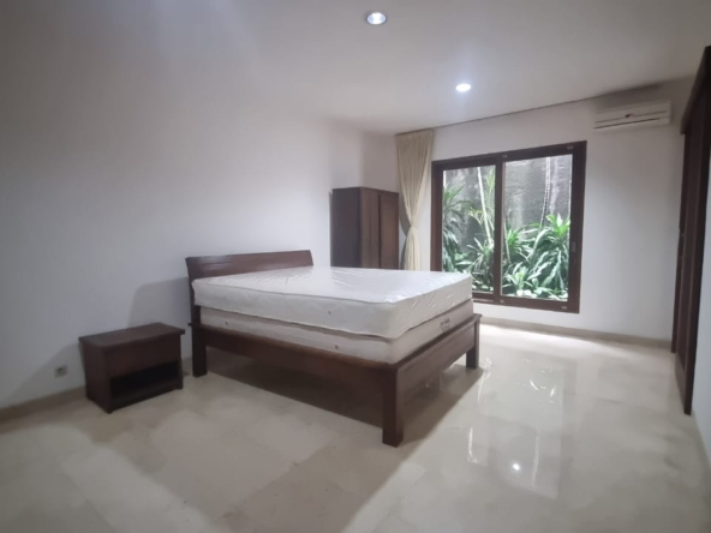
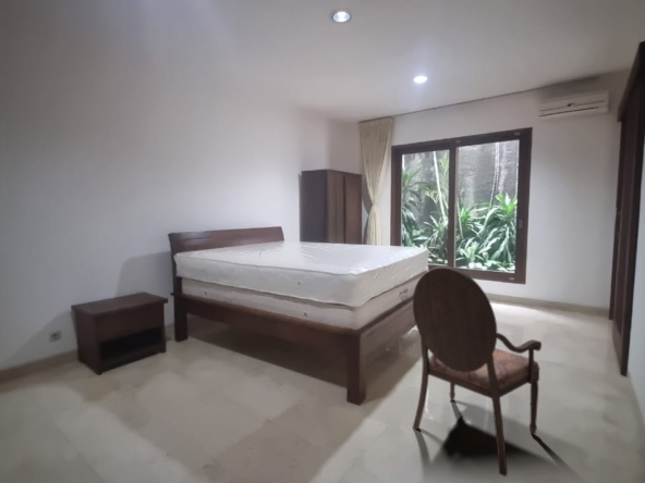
+ armchair (471, 349)
